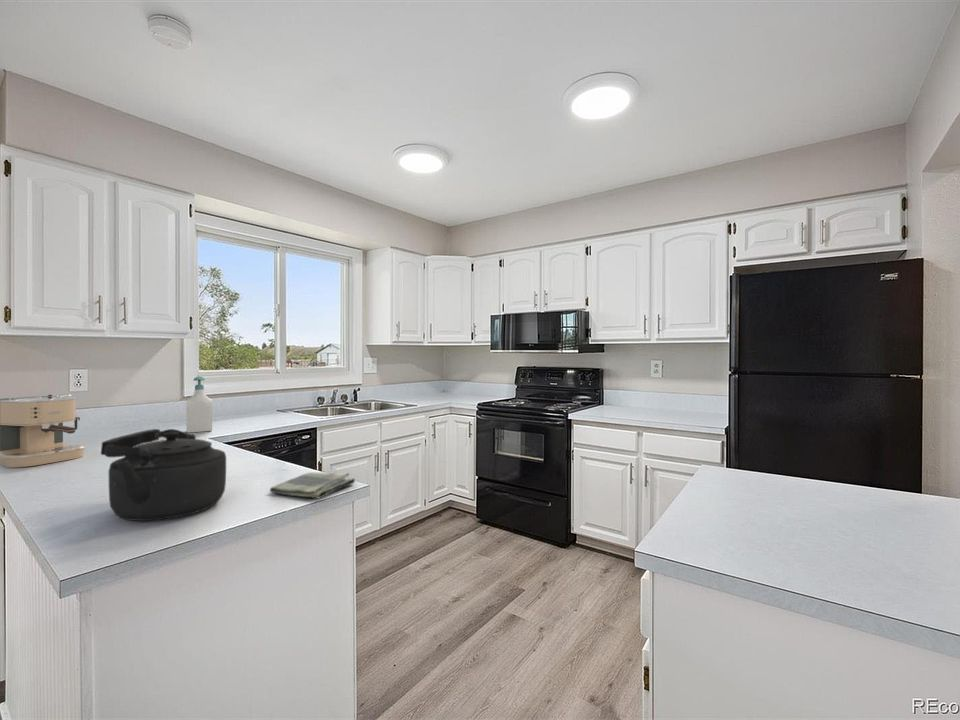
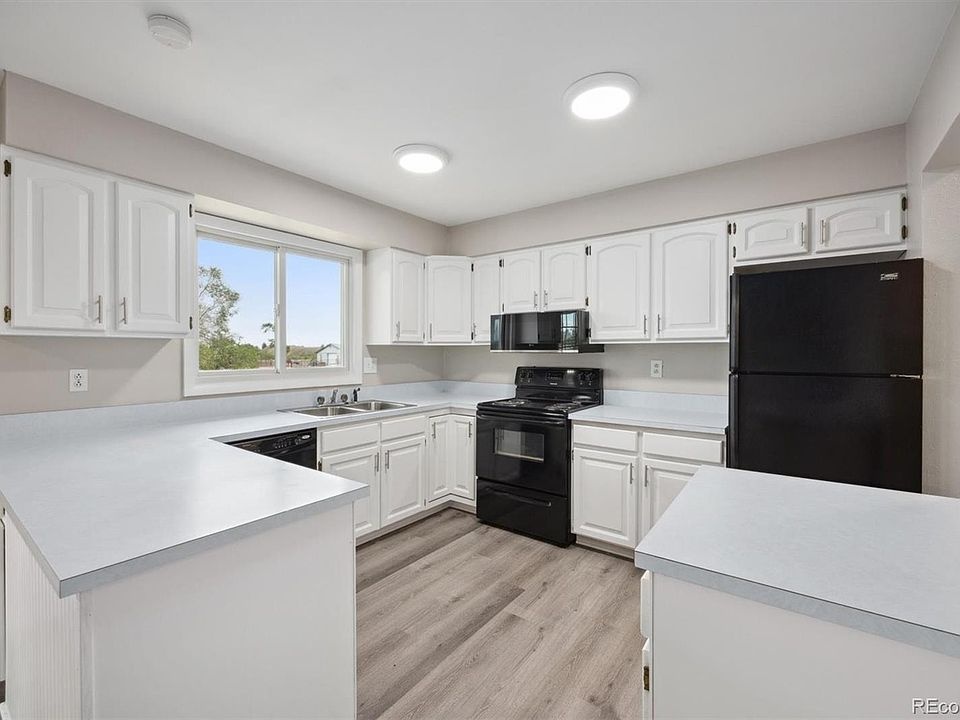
- dish towel (314, 483)
- kettle (167, 470)
- coffee maker (42, 427)
- soap bottle (199, 403)
